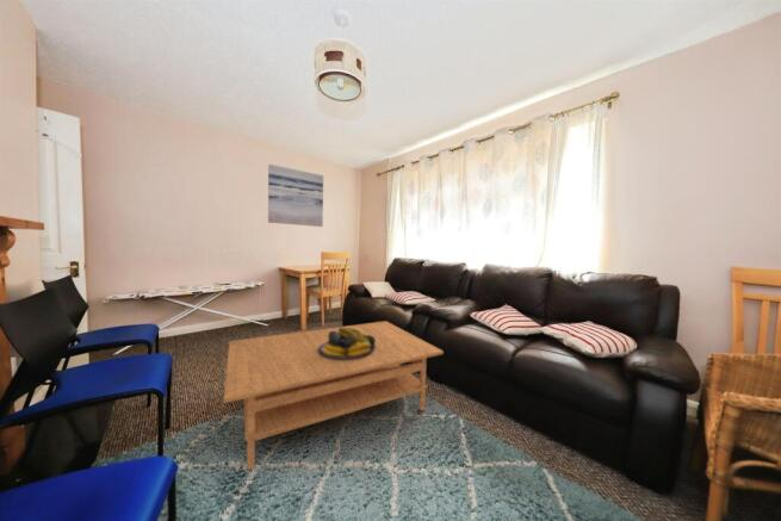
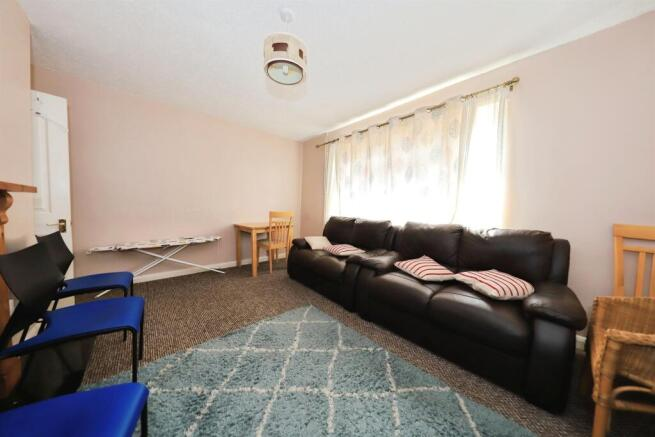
- wall art (297, 197)
- coffee table (333, 374)
- fruit bowl (347, 339)
